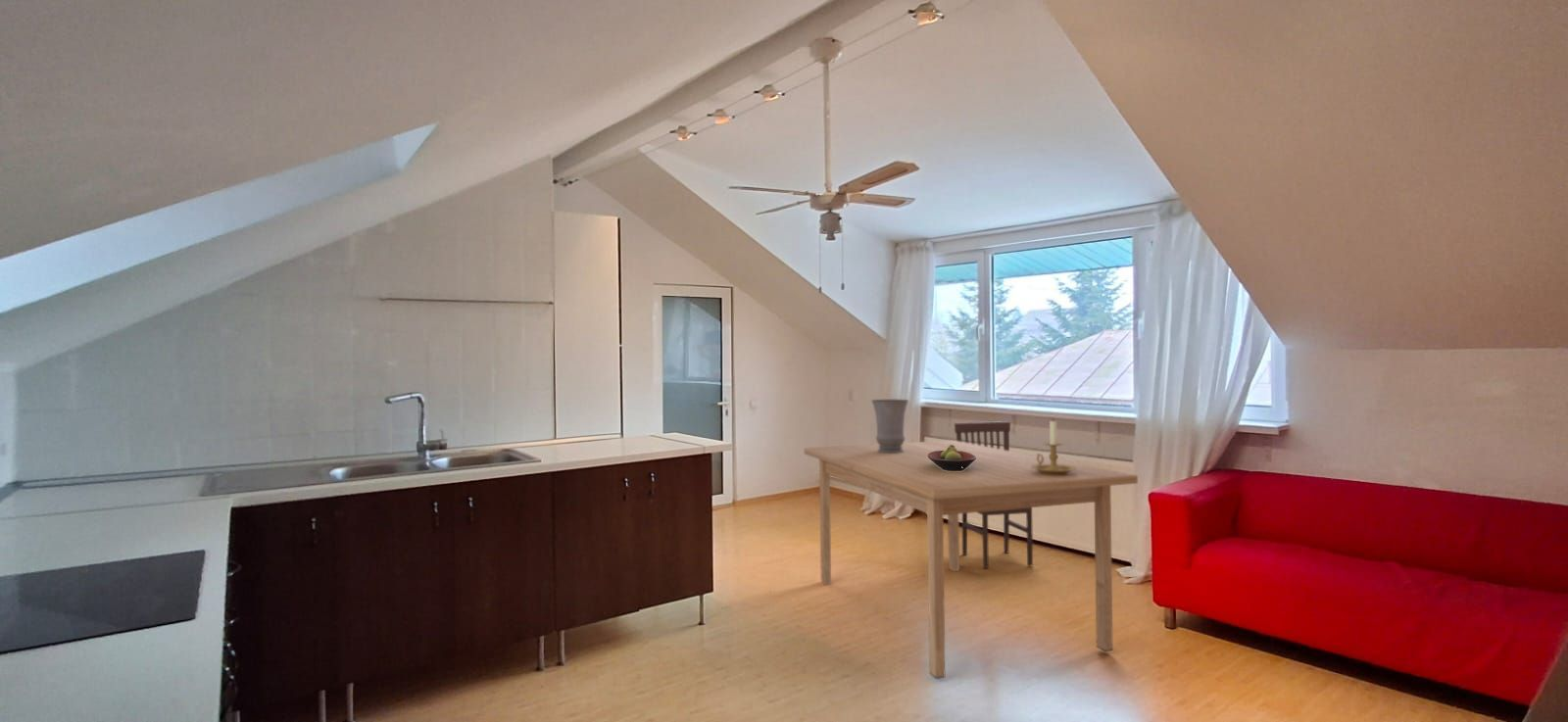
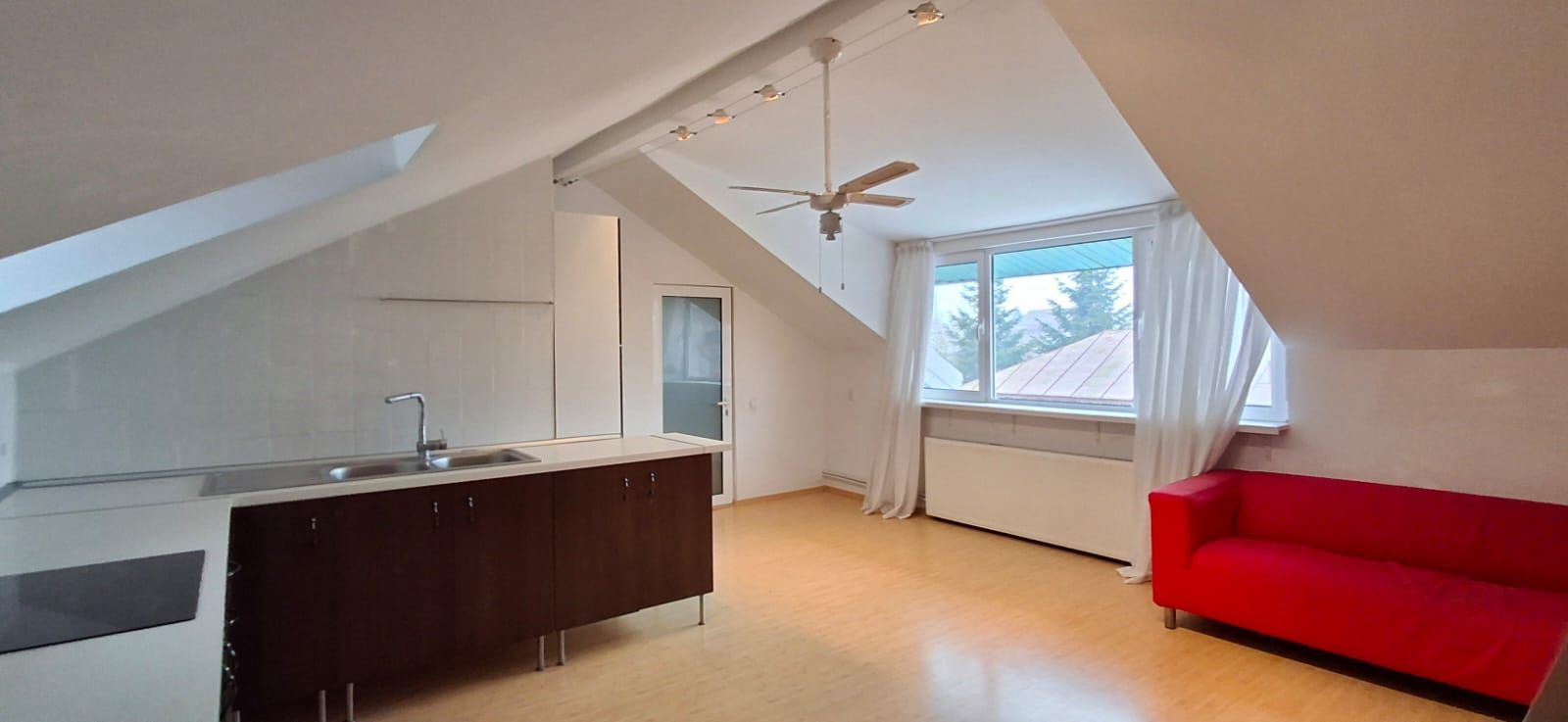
- candle holder (1053, 445)
- vase (890, 425)
- table (943, 536)
- dining chair (994, 510)
- fruit bowl (951, 456)
